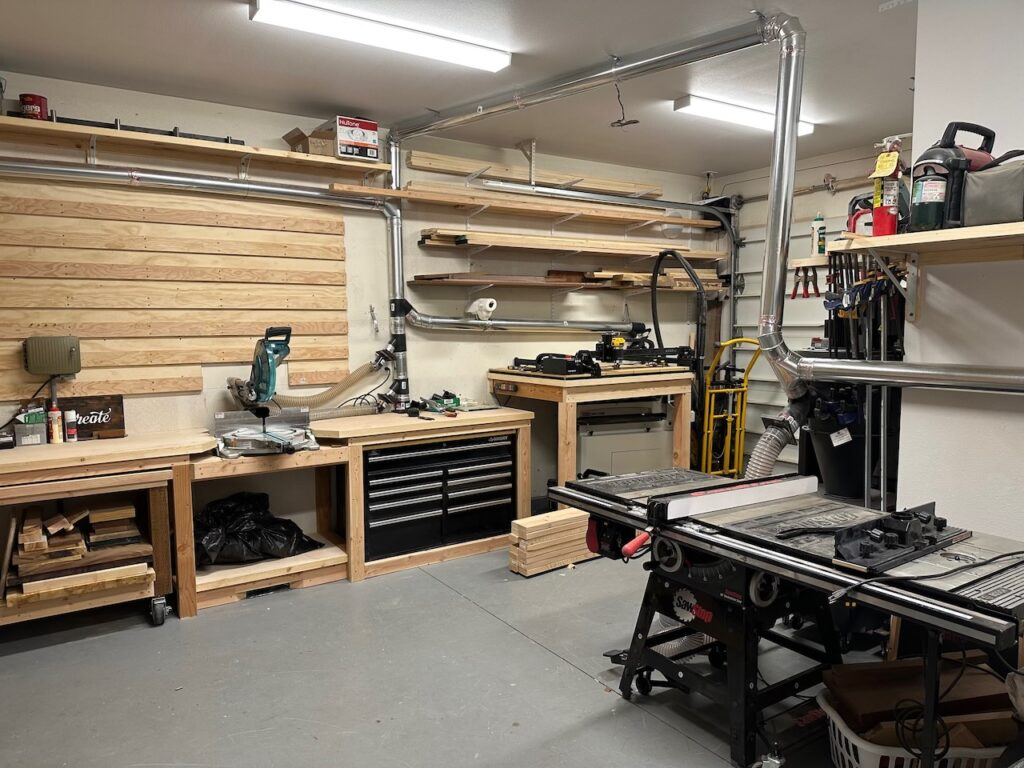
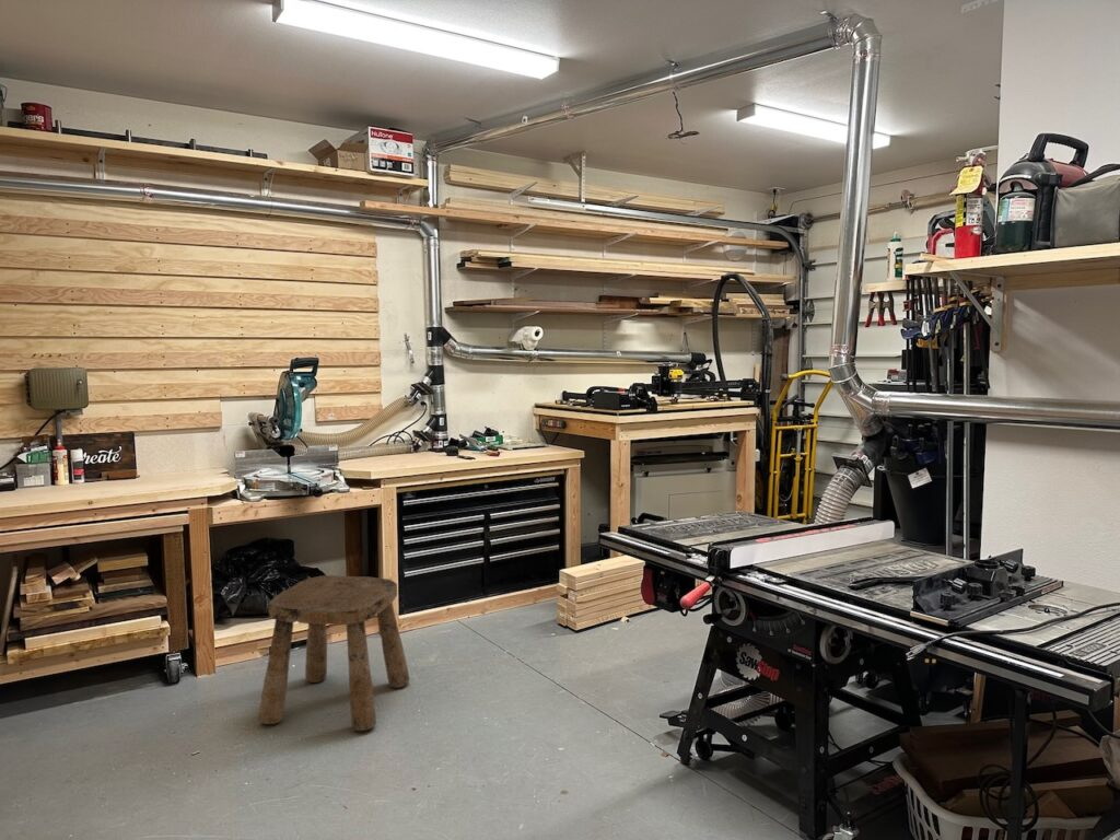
+ stool (326, 646)
